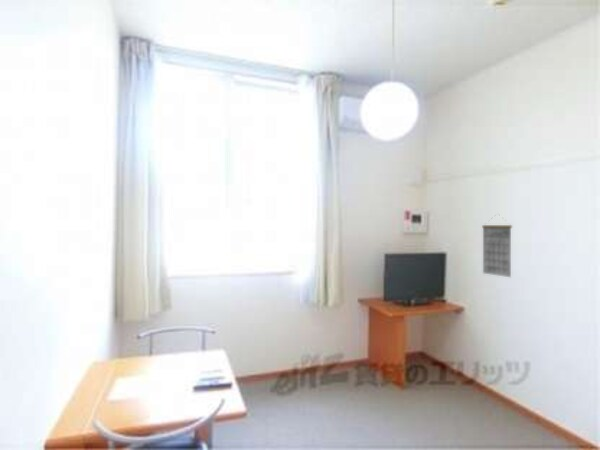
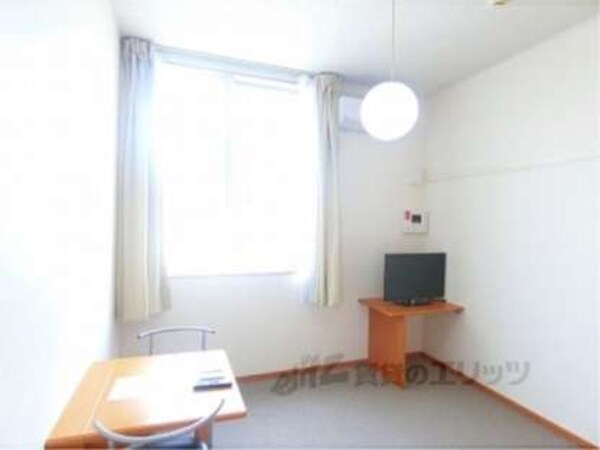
- calendar (496, 244)
